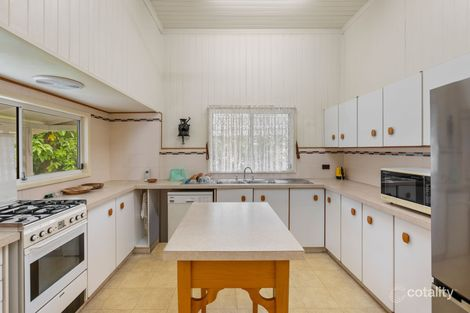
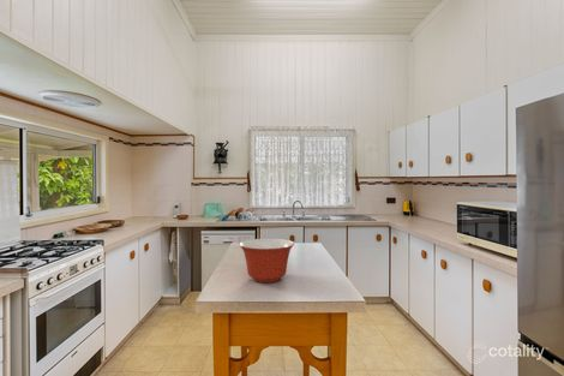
+ mixing bowl (266, 261)
